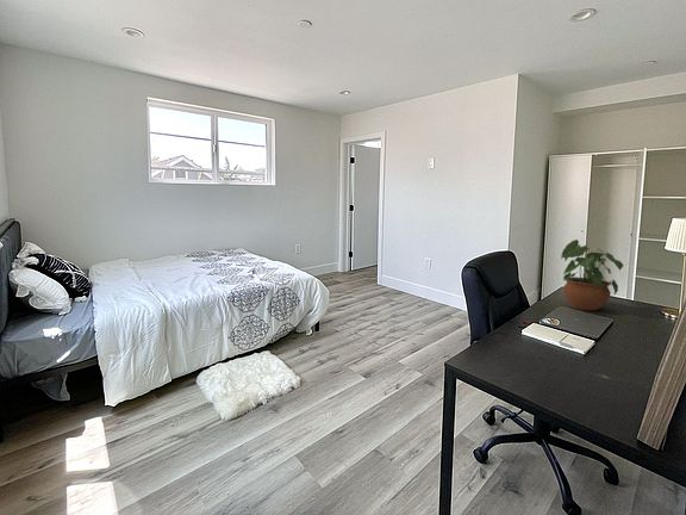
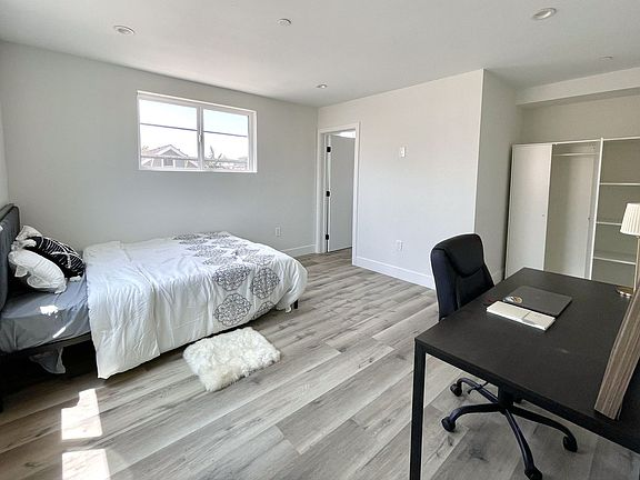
- potted plant (582, 274)
